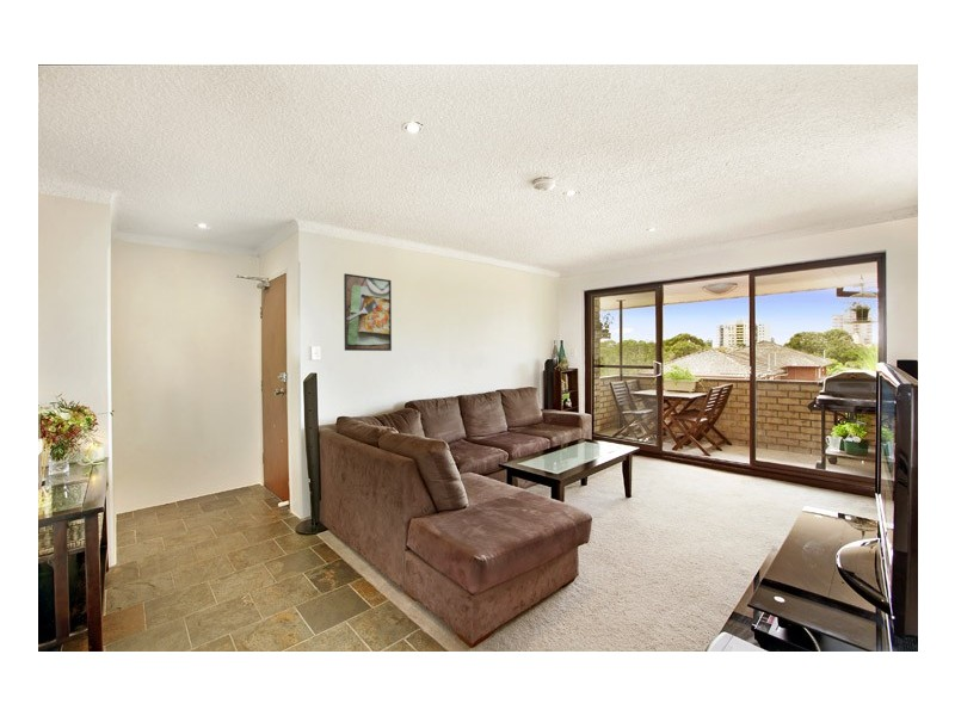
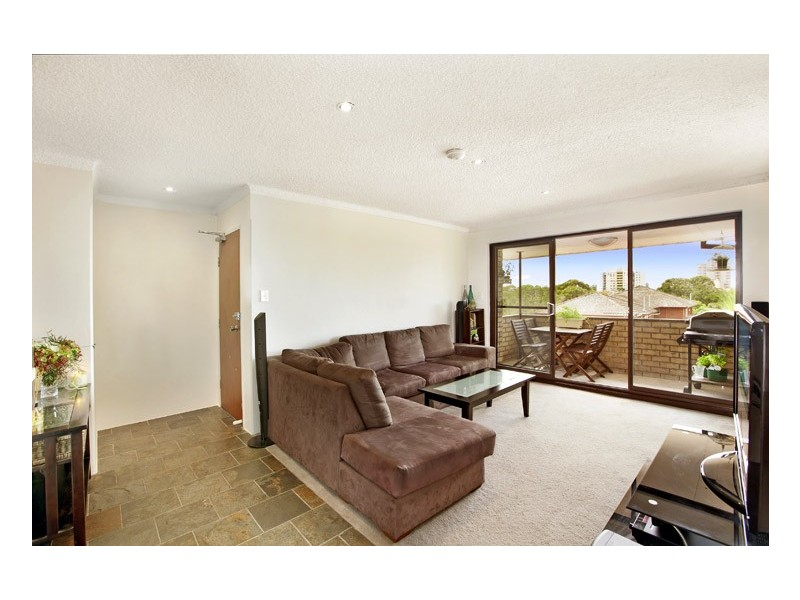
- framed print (368, 314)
